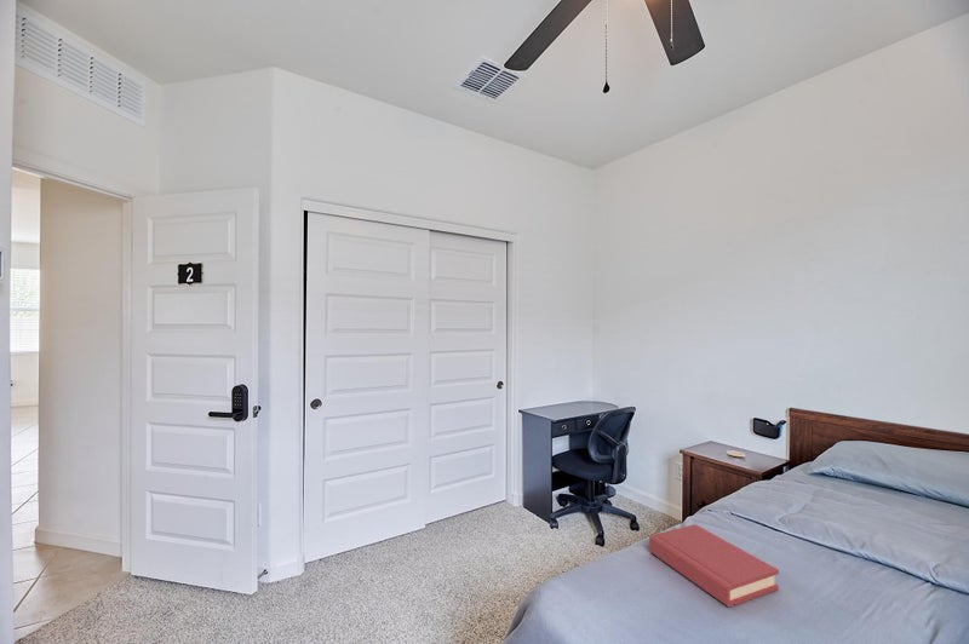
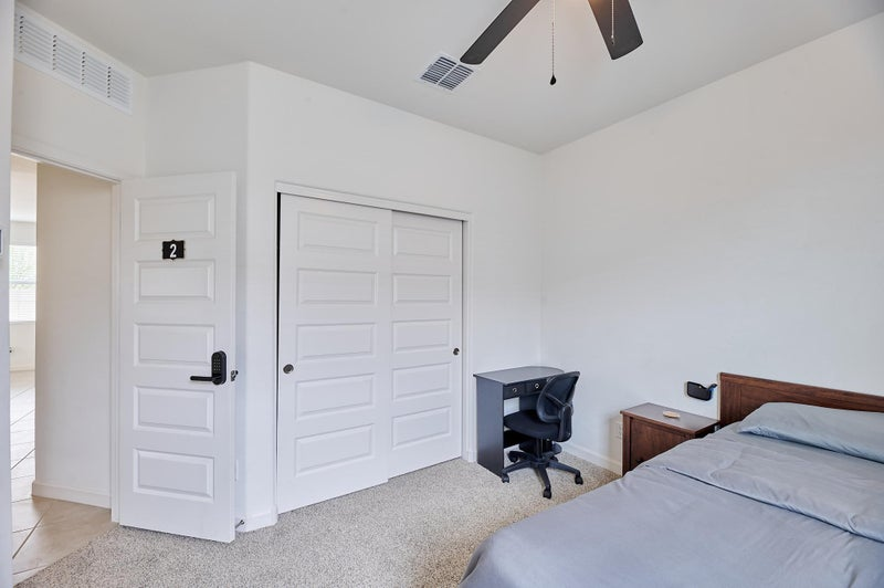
- hardback book (709, 559)
